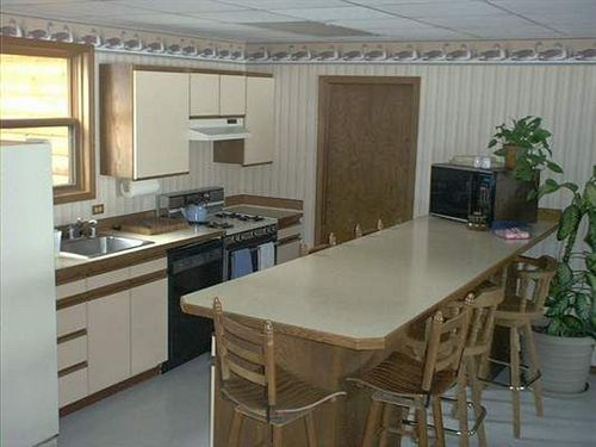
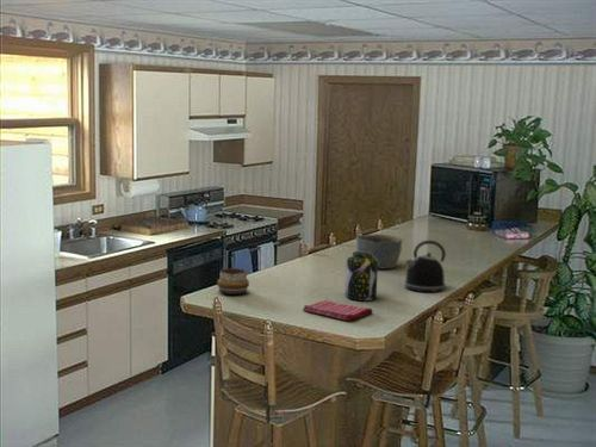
+ jar (361, 274)
+ decorative bowl (232, 281)
+ kettle (426, 263)
+ bowl (379, 252)
+ dish towel (337, 309)
